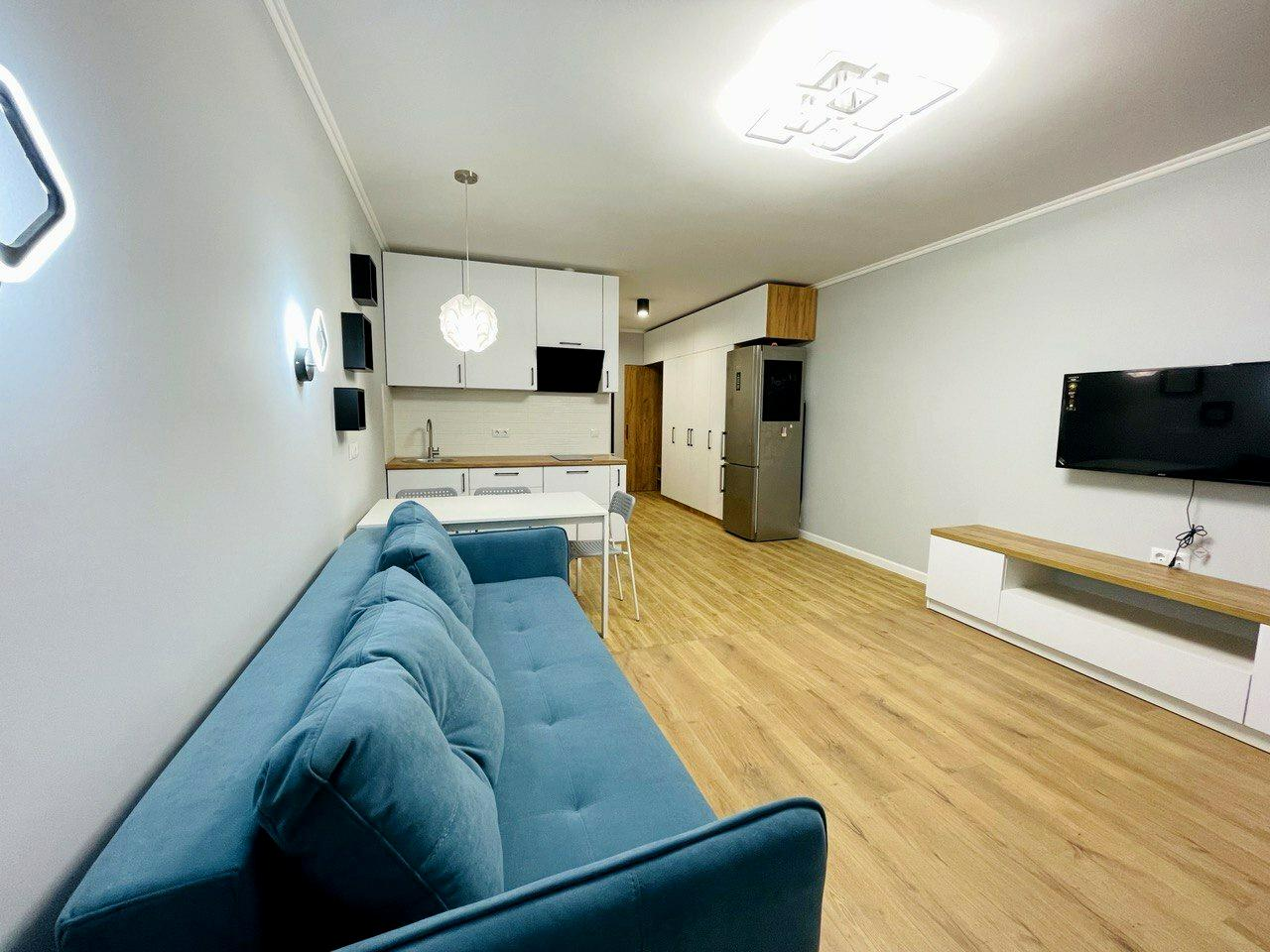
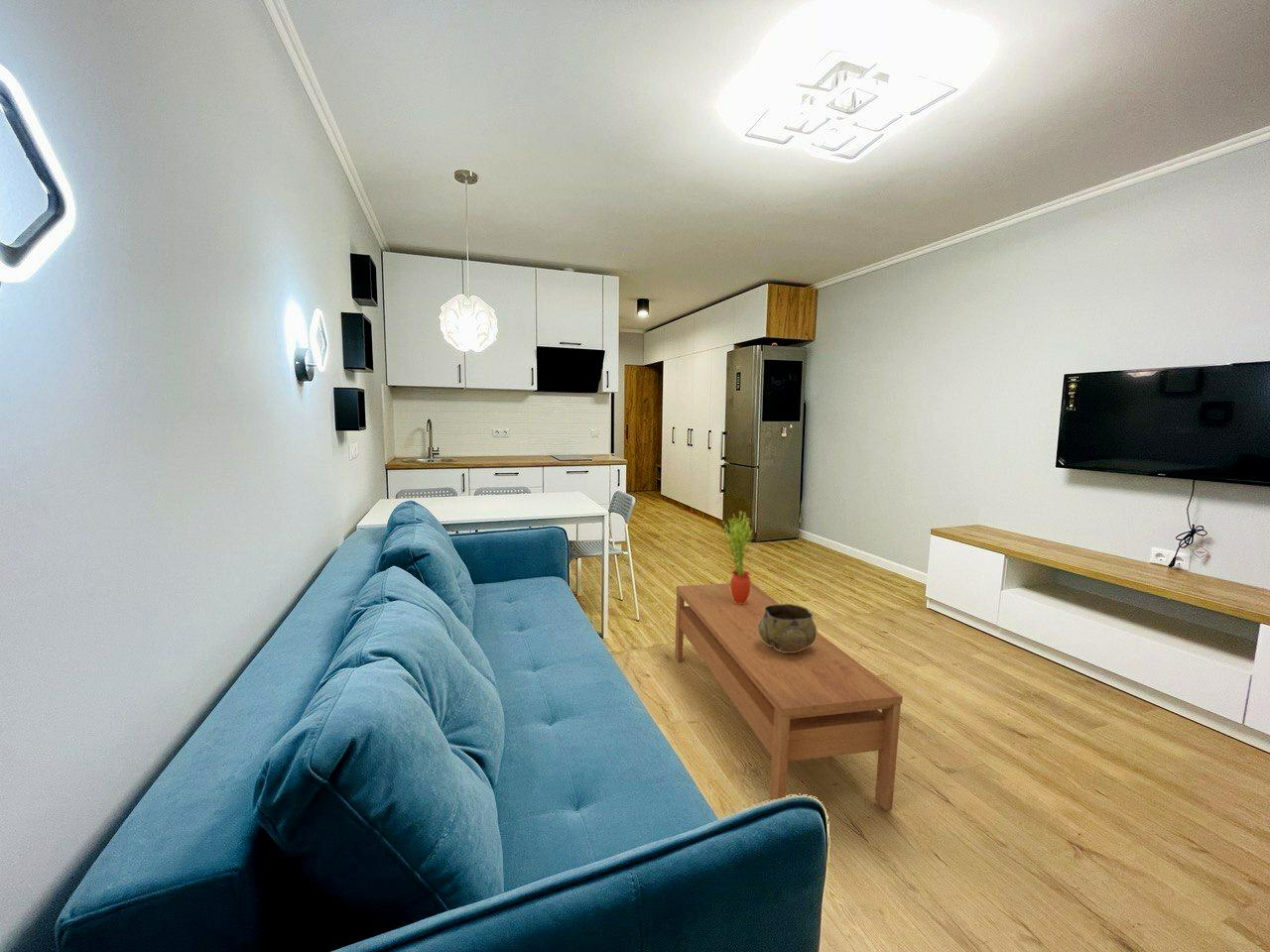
+ decorative bowl (787, 629)
+ potted plant (735, 556)
+ coffee table (760, 672)
